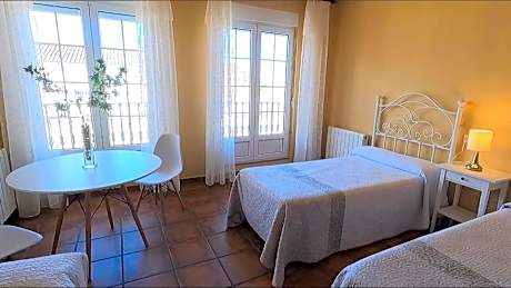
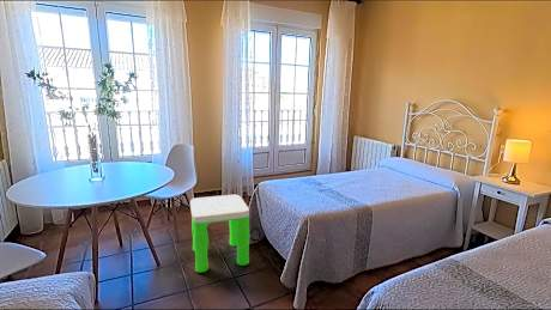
+ stool (216, 221)
